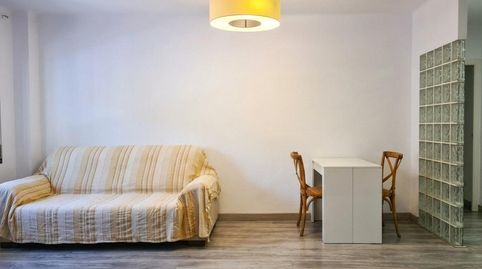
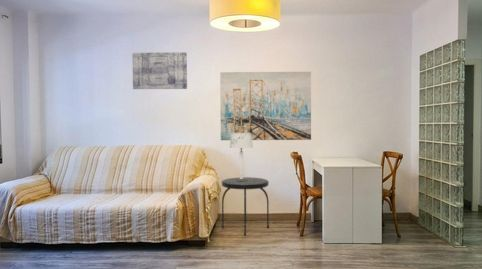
+ side table (245, 204)
+ wall art (159, 70)
+ table lamp (241, 156)
+ wall art (265, 106)
